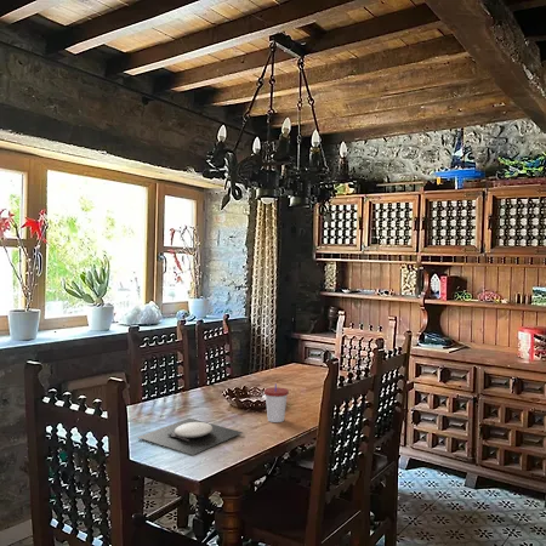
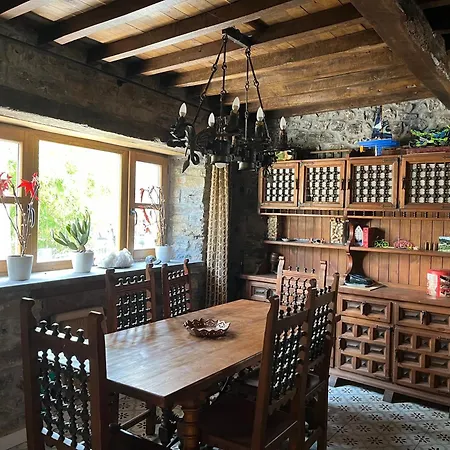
- plate (190, 430)
- cup (275, 400)
